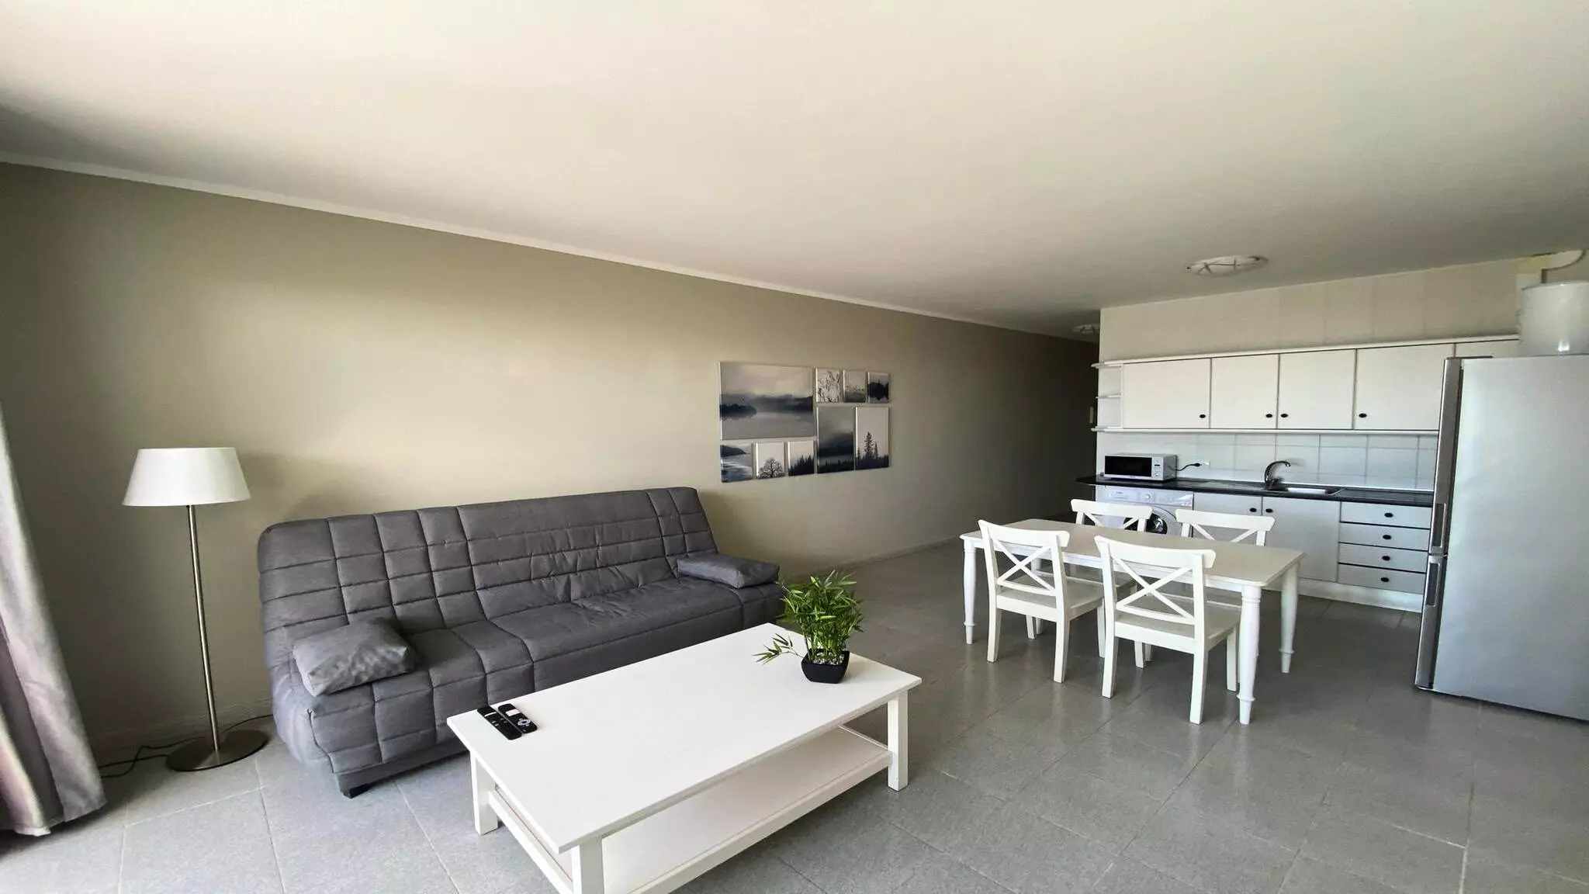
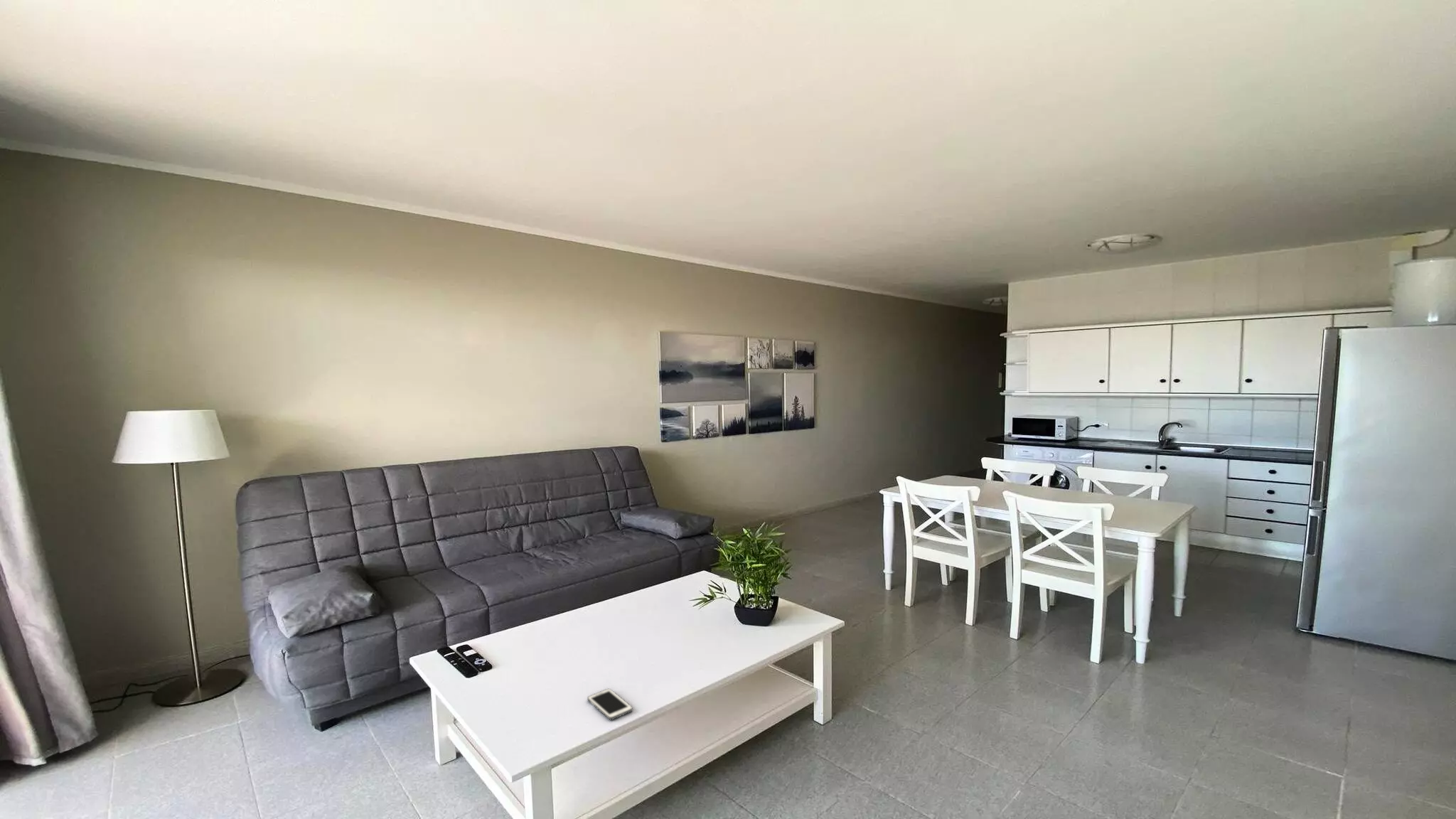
+ cell phone (609, 704)
